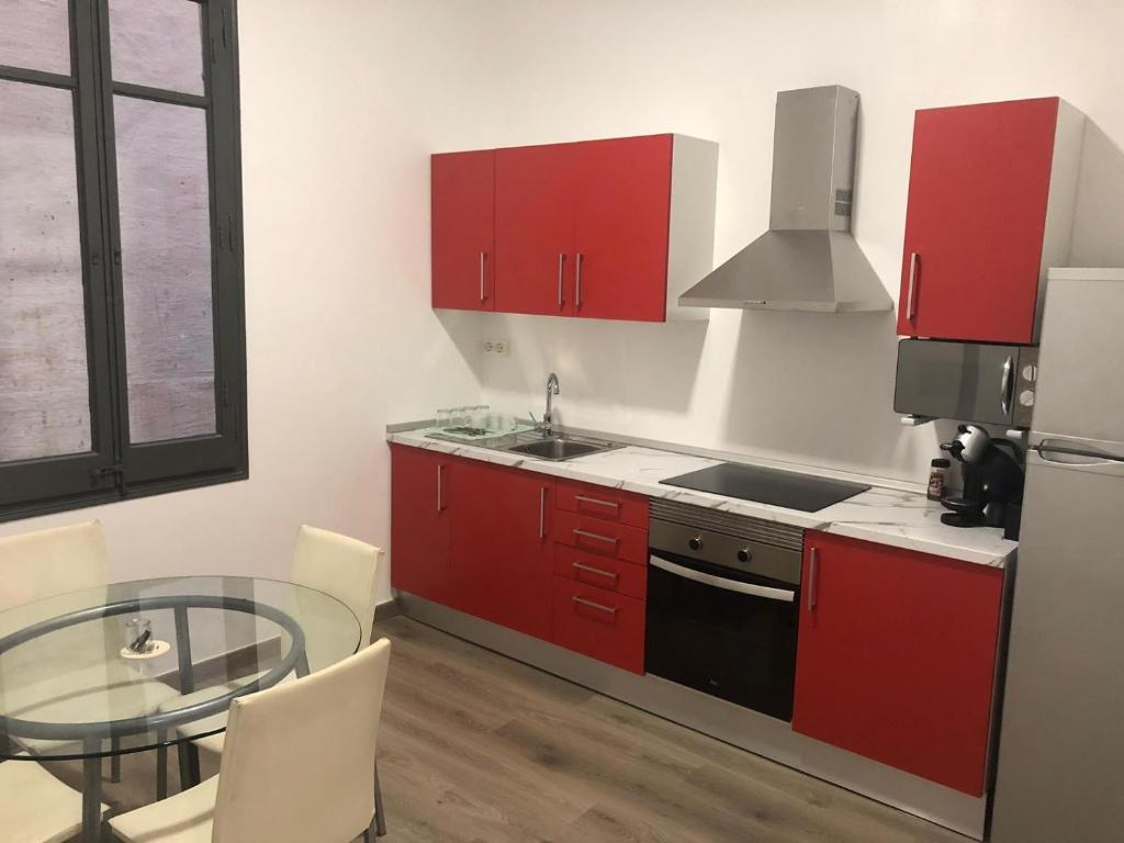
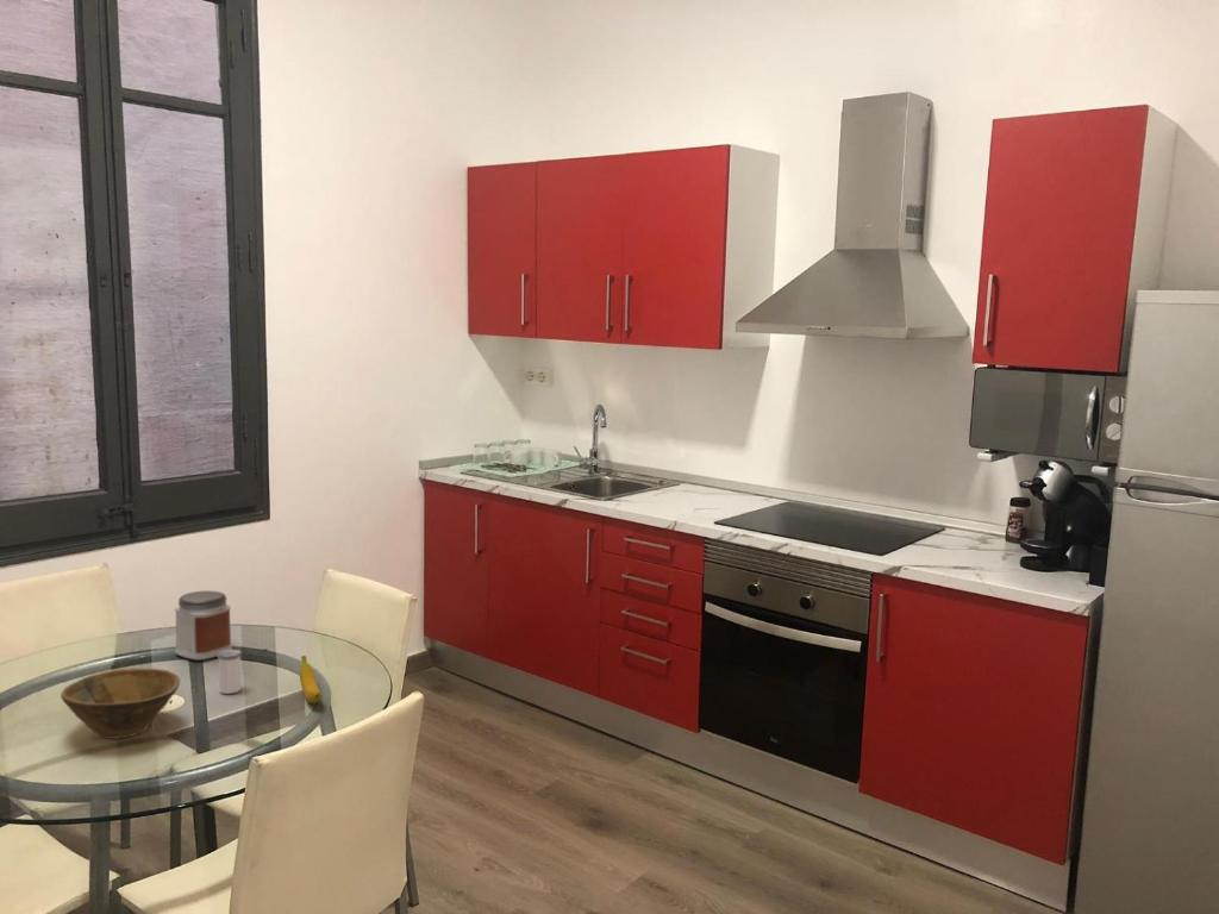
+ salt shaker (229, 671)
+ jar (202, 624)
+ bowl (121, 707)
+ banana (310, 681)
